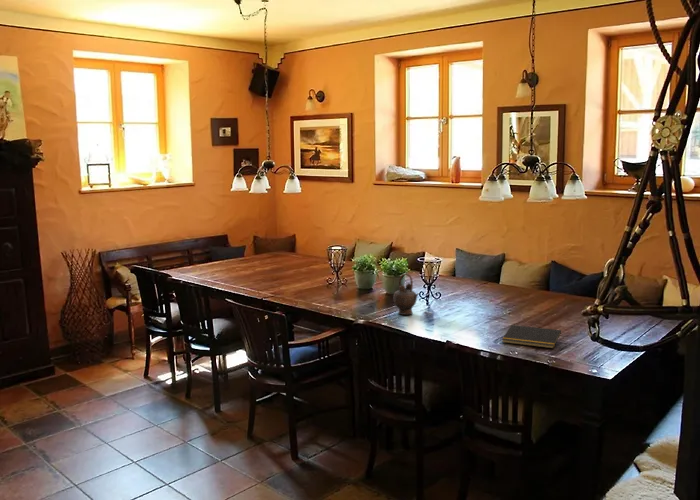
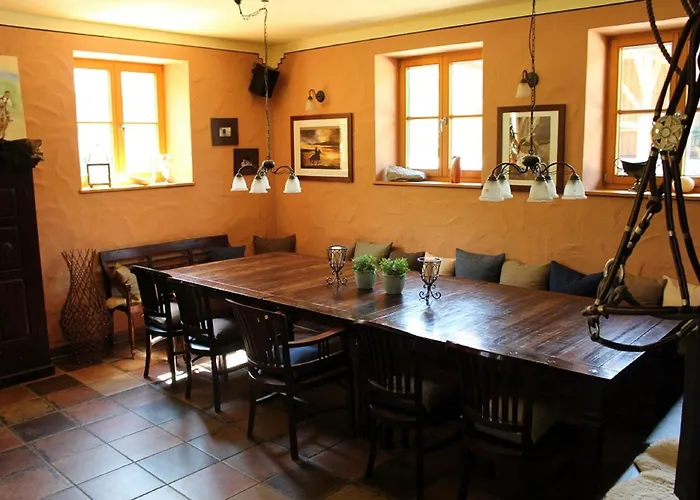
- notepad (531, 336)
- teapot (407, 294)
